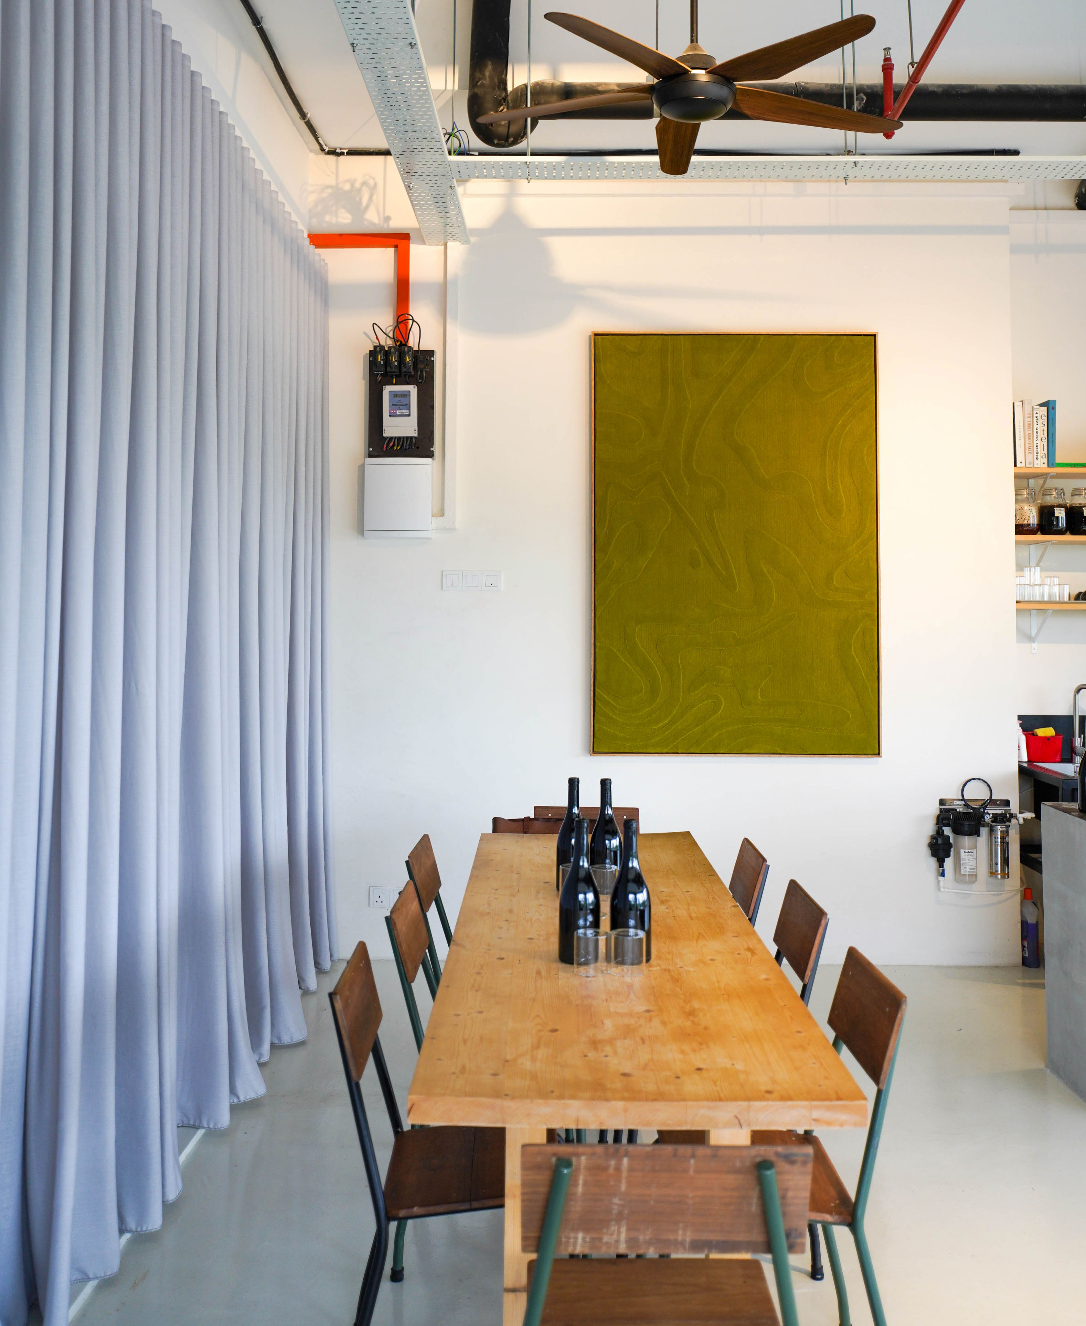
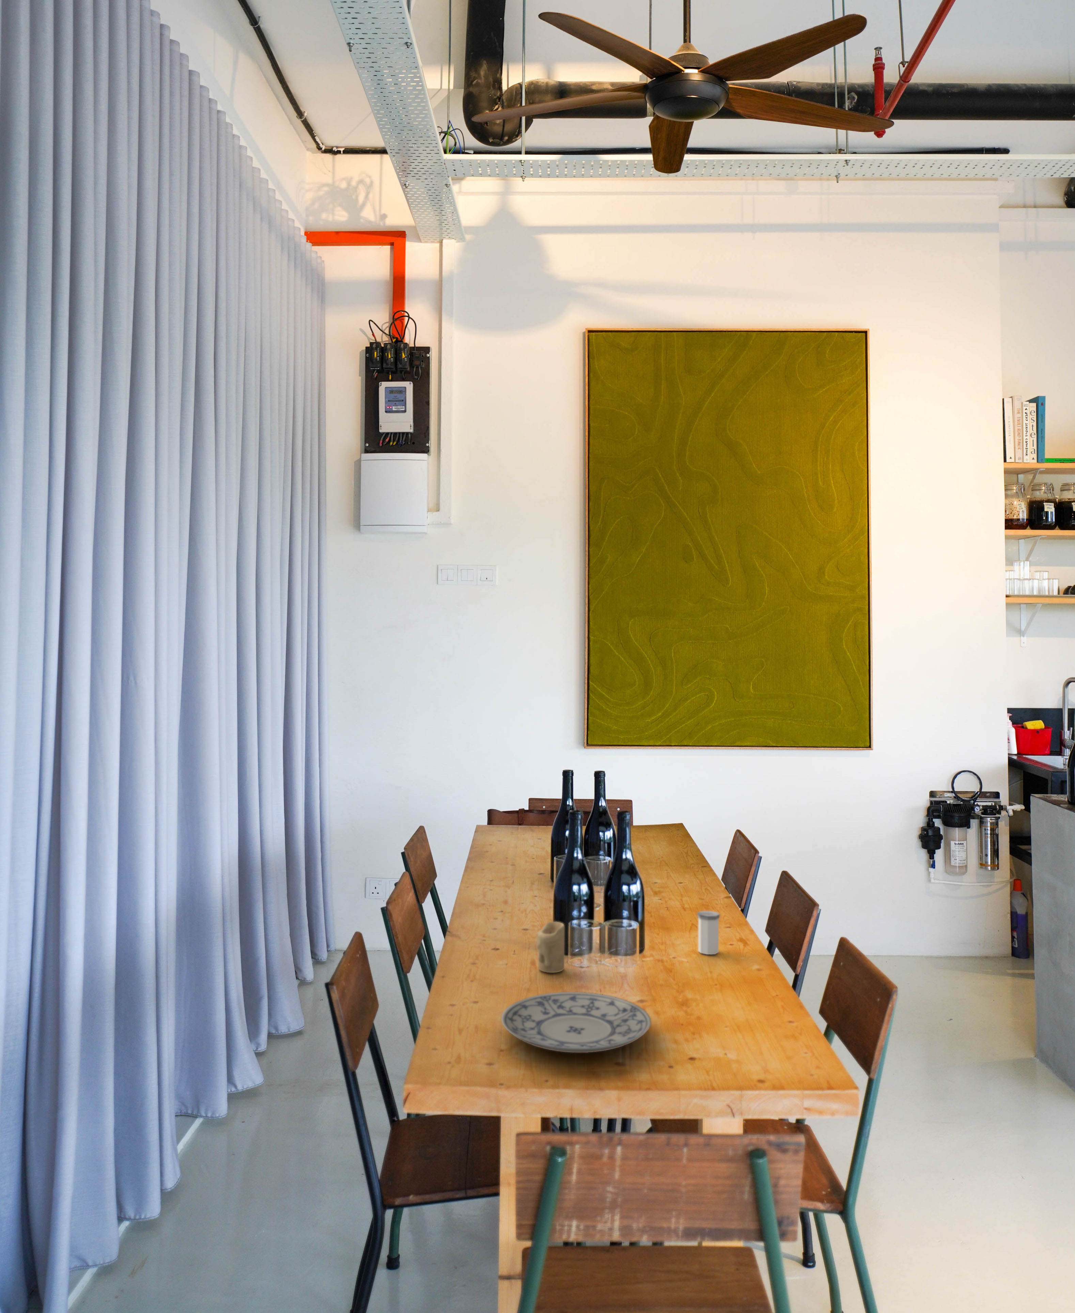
+ plate (576, 1026)
+ salt shaker (709, 932)
+ candle (551, 947)
